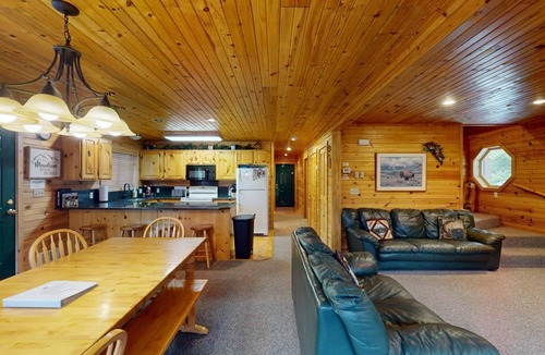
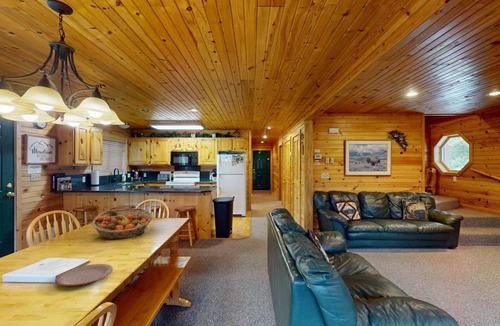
+ plate (85, 275)
+ fruit basket (123, 223)
